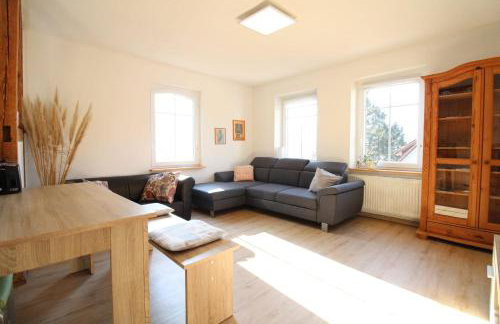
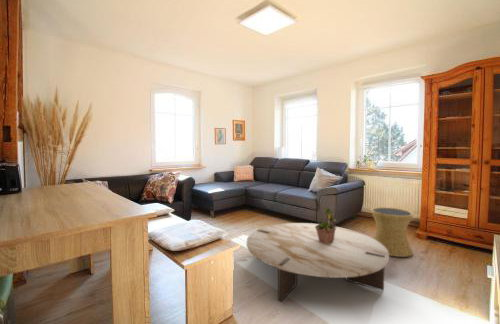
+ potted plant (325, 222)
+ coffee table (312, 255)
+ side table (391, 230)
